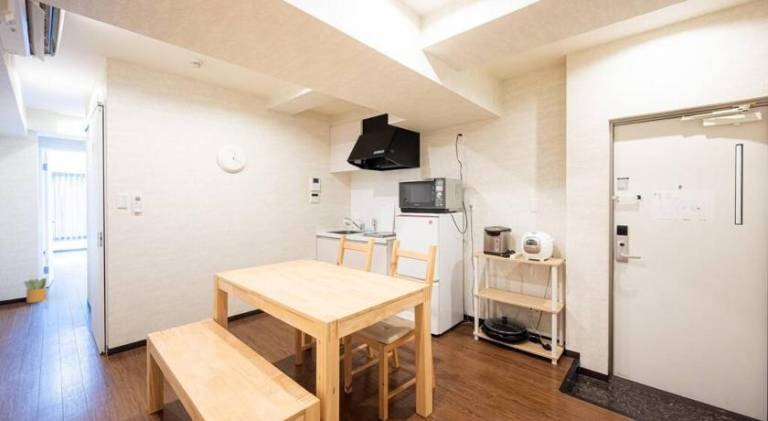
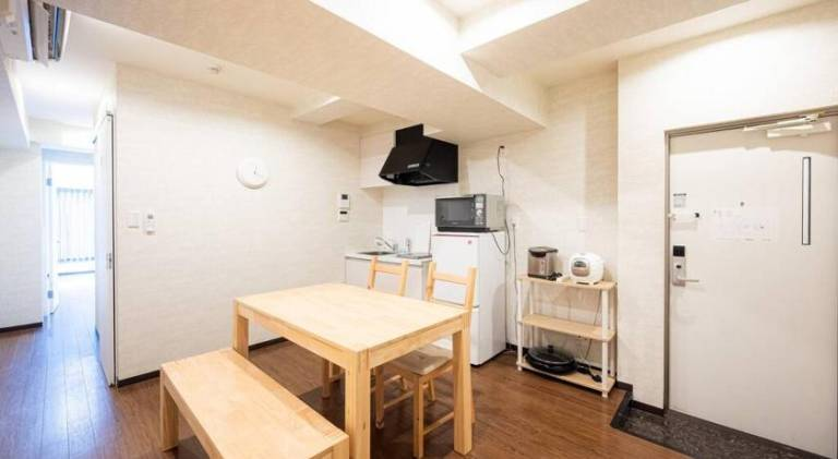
- potted plant (35, 289)
